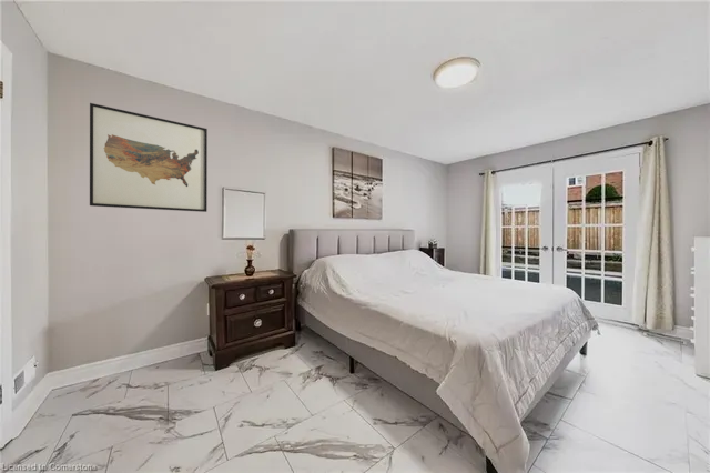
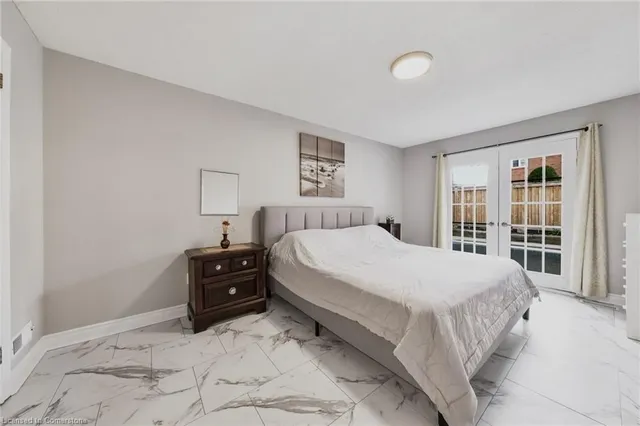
- wall art (154, 163)
